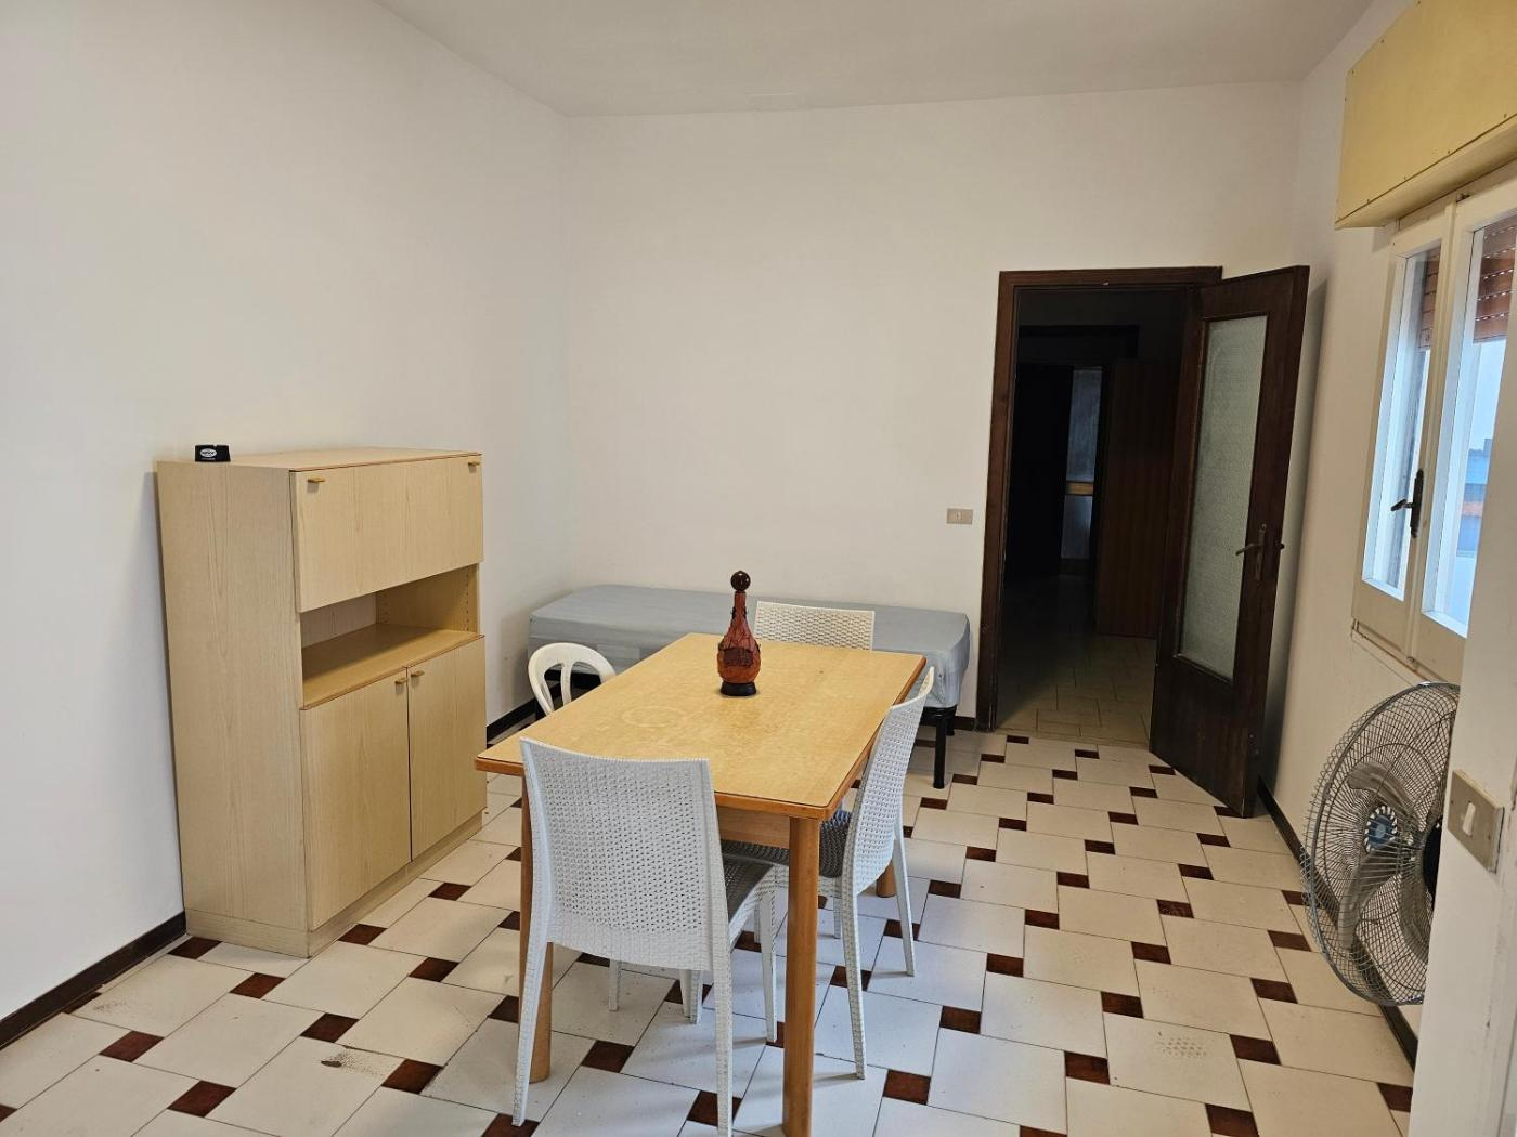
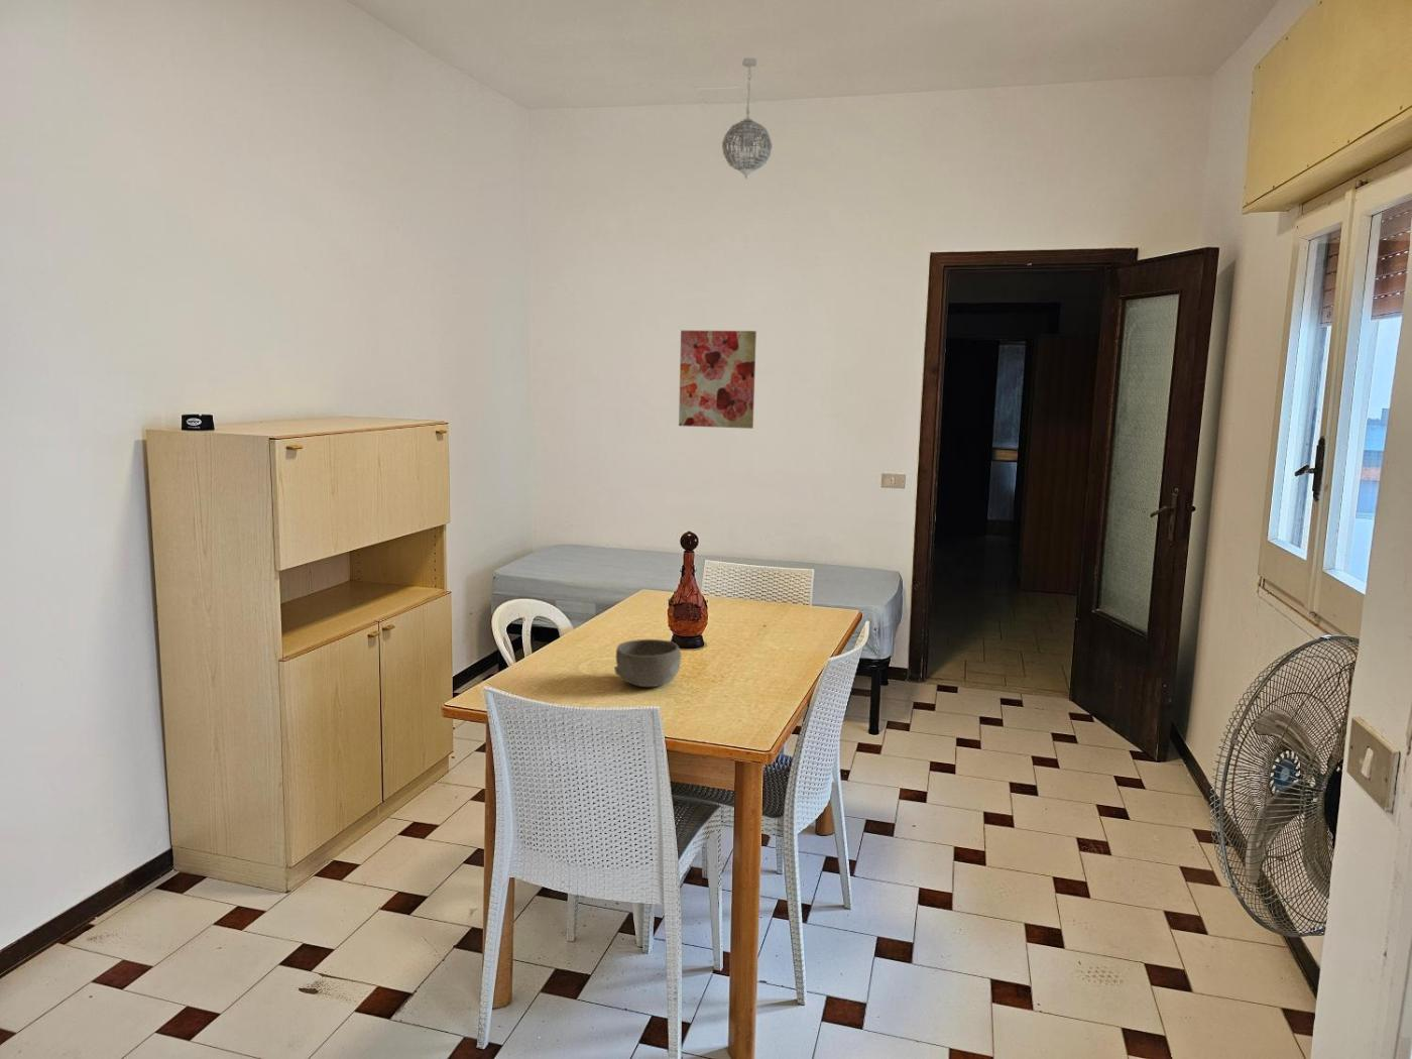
+ bowl (647, 664)
+ wall art (716, 379)
+ pendant light (747, 120)
